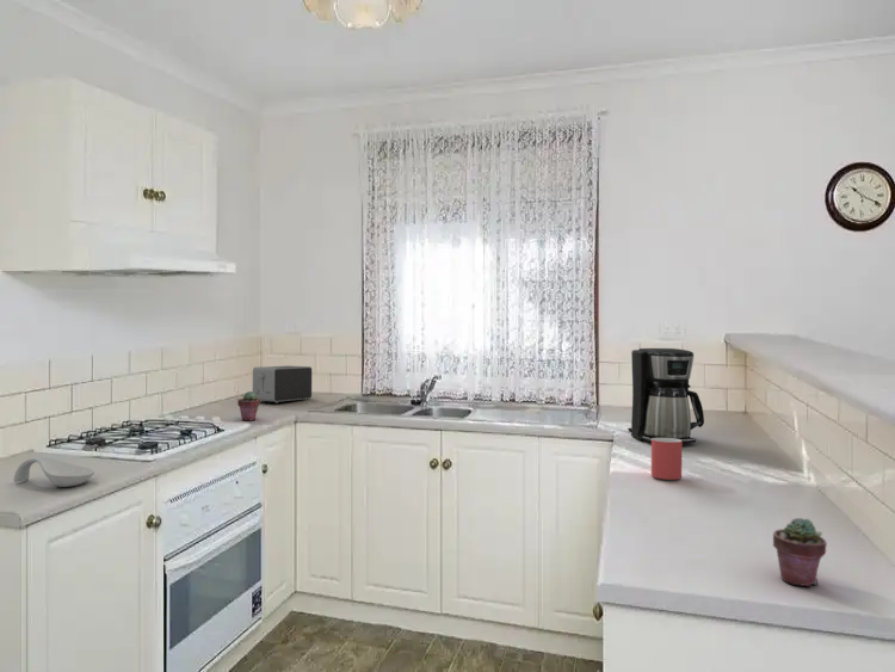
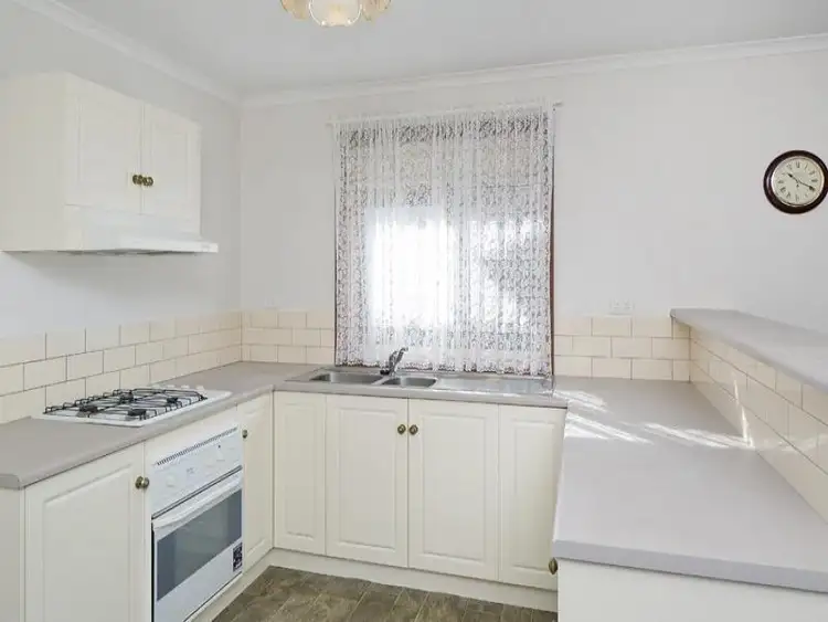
- toaster (280, 383)
- potted succulent (798, 549)
- potted succulent (248, 405)
- spoon rest (53, 470)
- mug (665, 457)
- coffee maker (665, 393)
